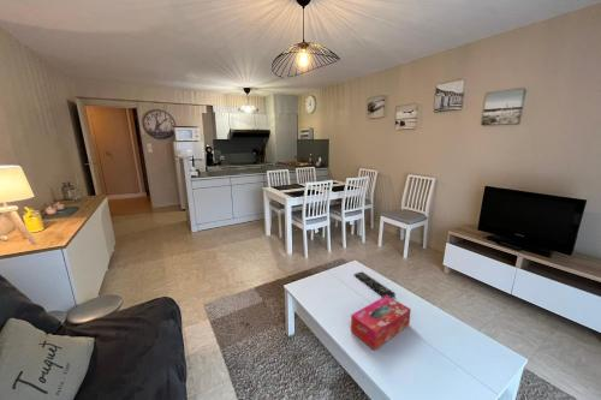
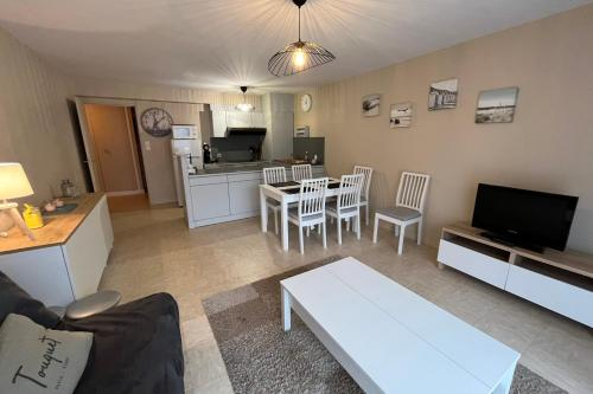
- tissue box (380, 320)
- remote control (373, 283)
